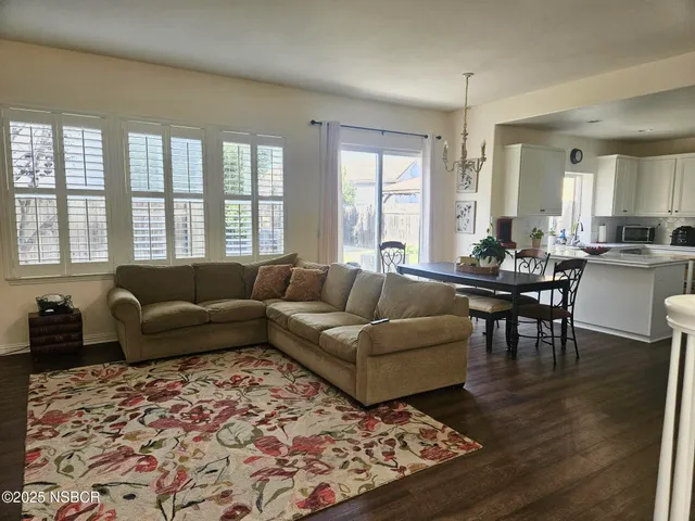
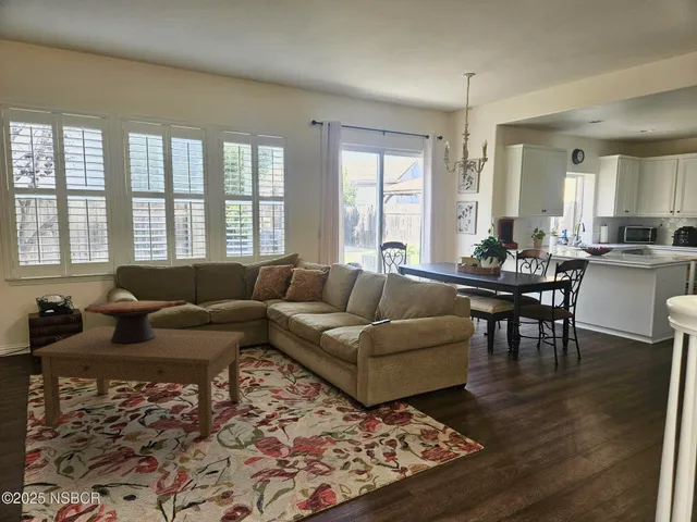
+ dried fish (137, 321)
+ coffee table (148, 376)
